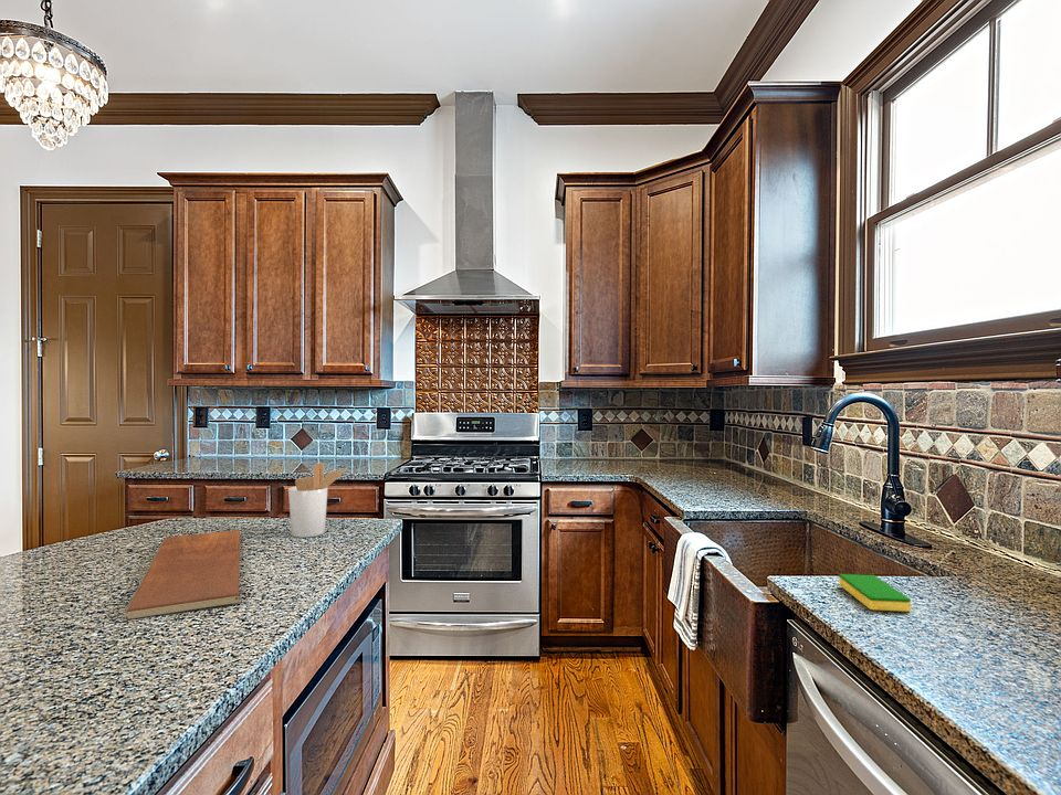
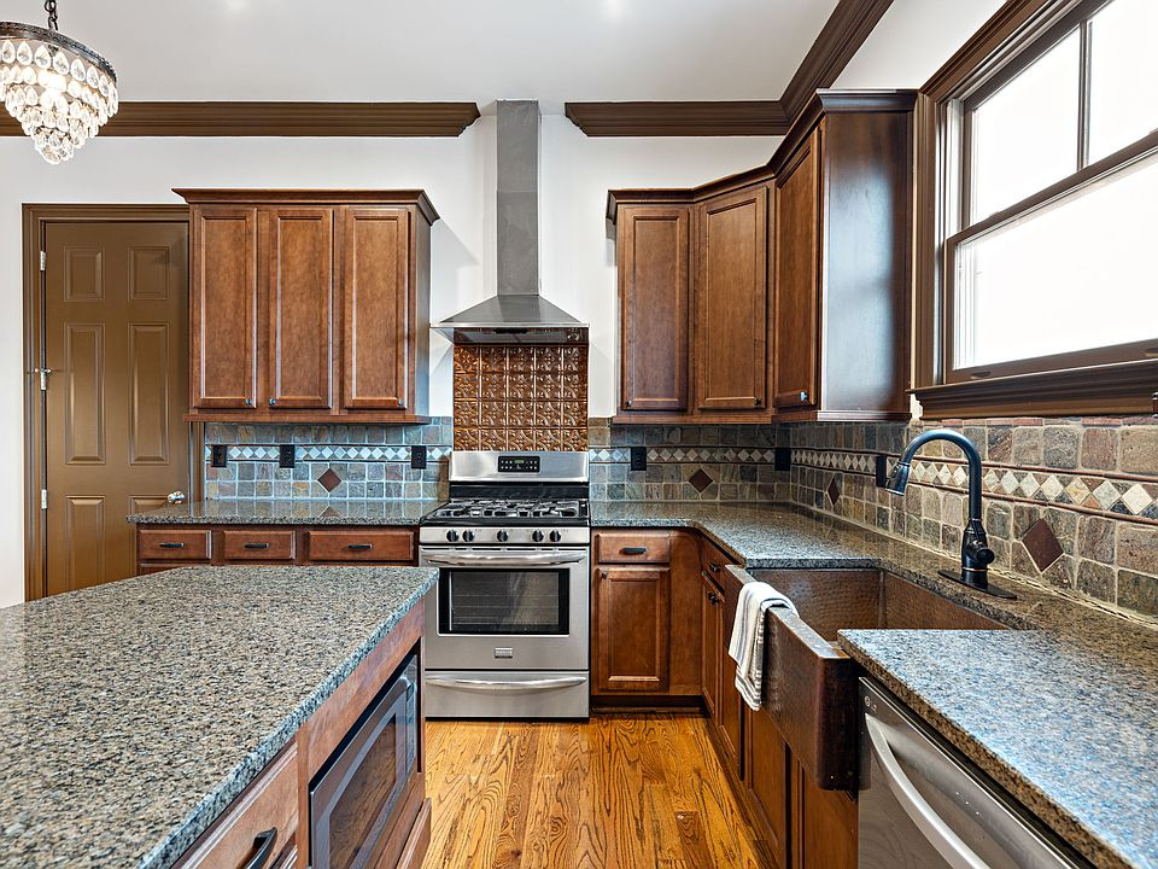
- chopping board (195, 564)
- utensil holder (317, 499)
- dish sponge (872, 591)
